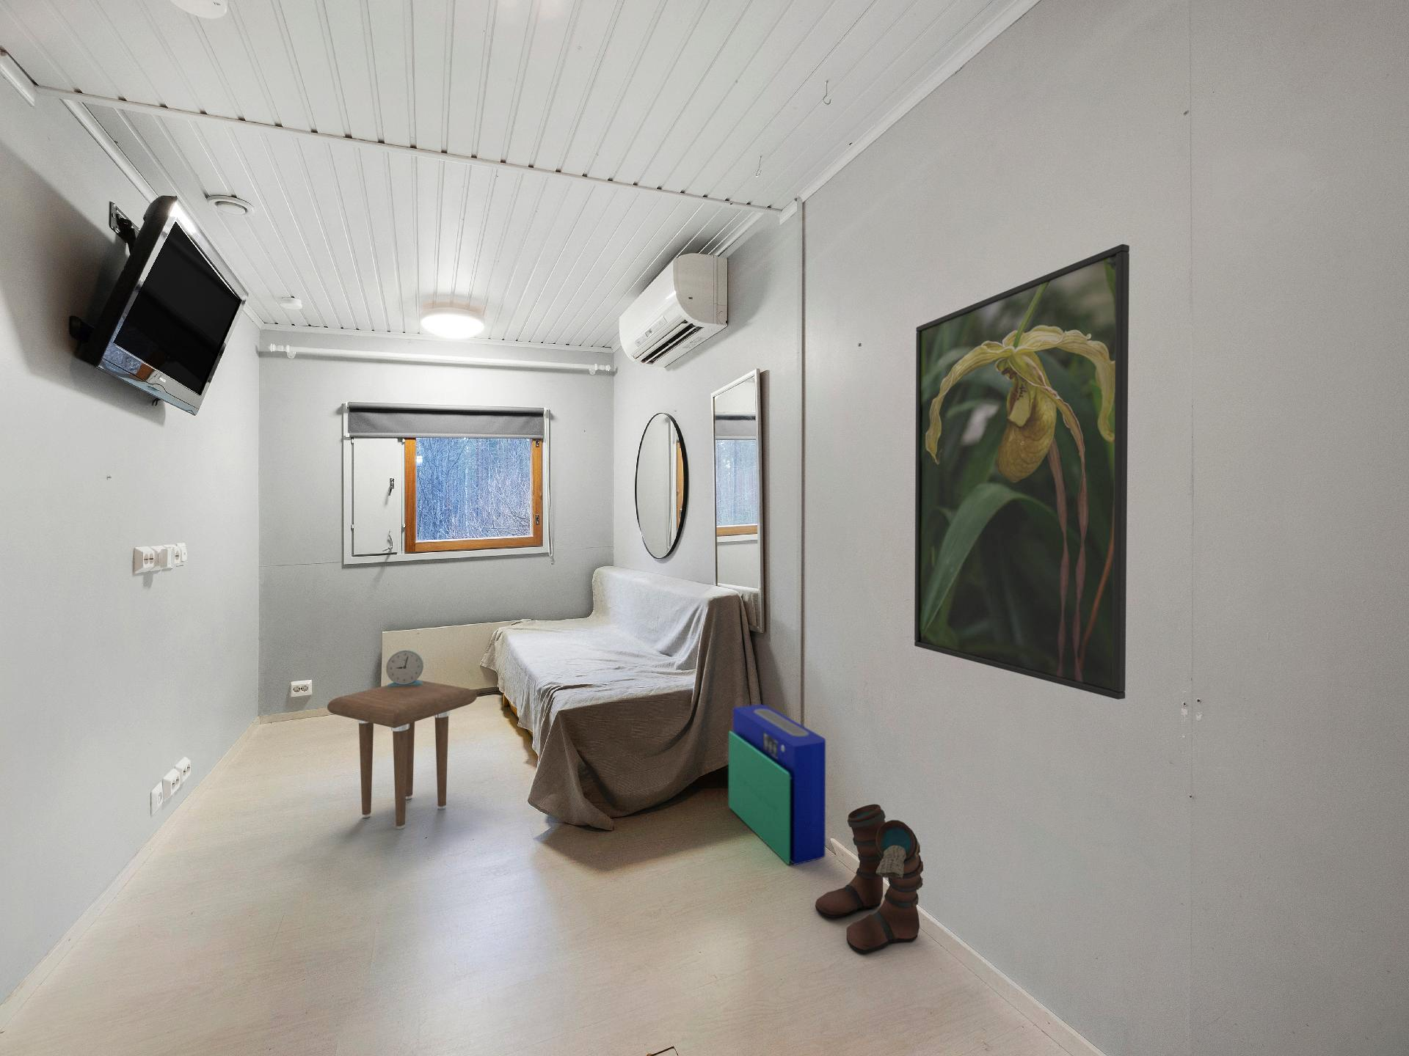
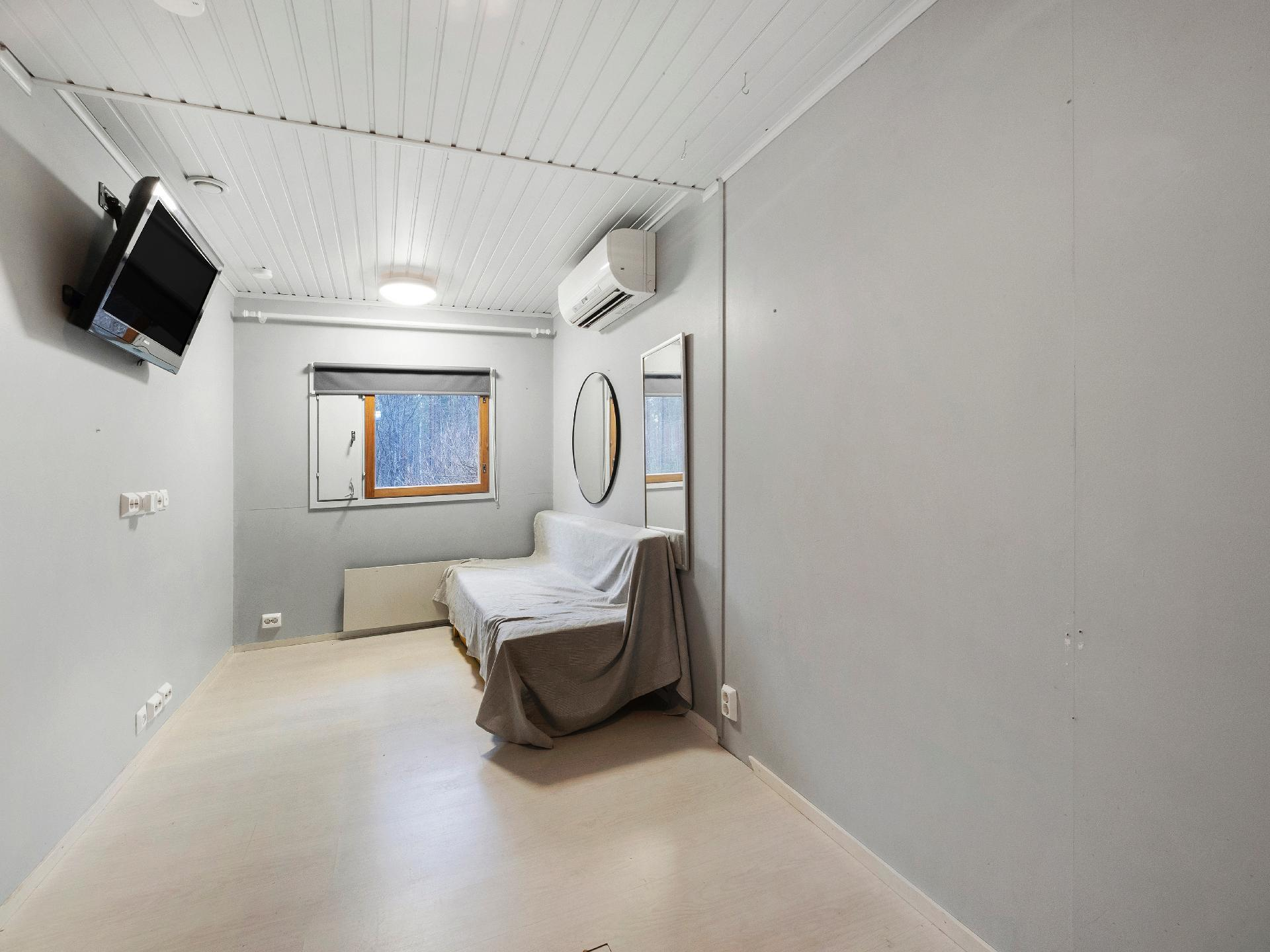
- alarm clock (405, 666)
- boots (875, 872)
- side table (404, 752)
- air purifier (774, 775)
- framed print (1003, 481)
